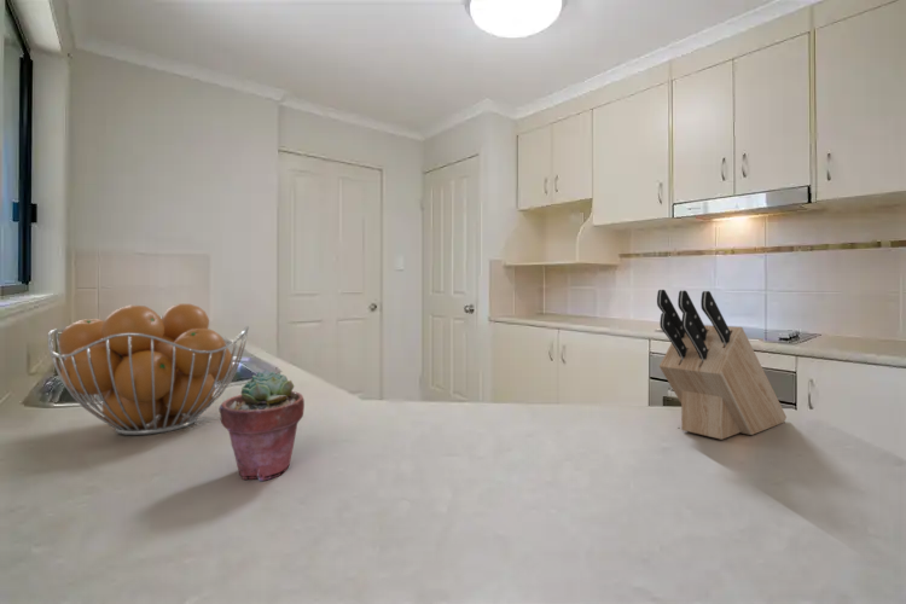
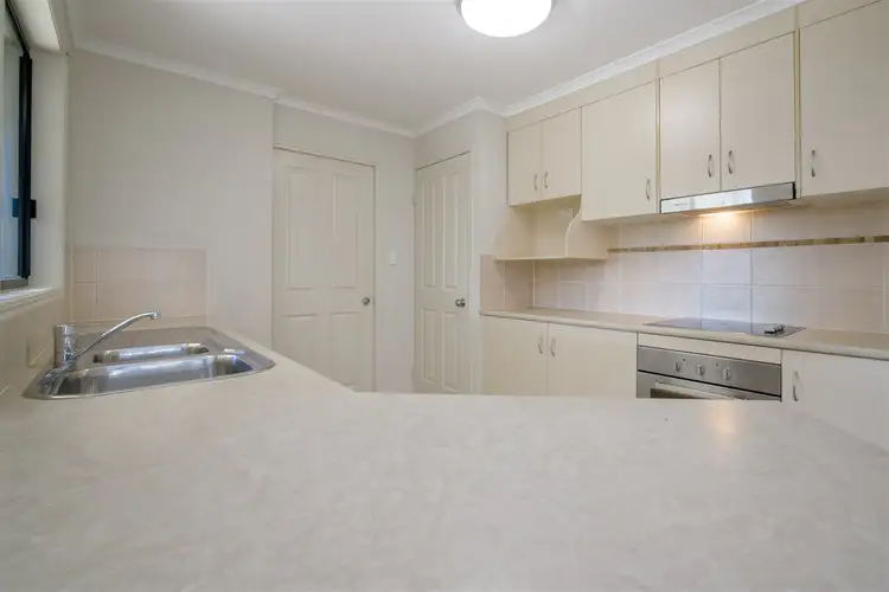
- fruit basket (157, 364)
- knife block (719, 359)
- potted succulent (263, 419)
